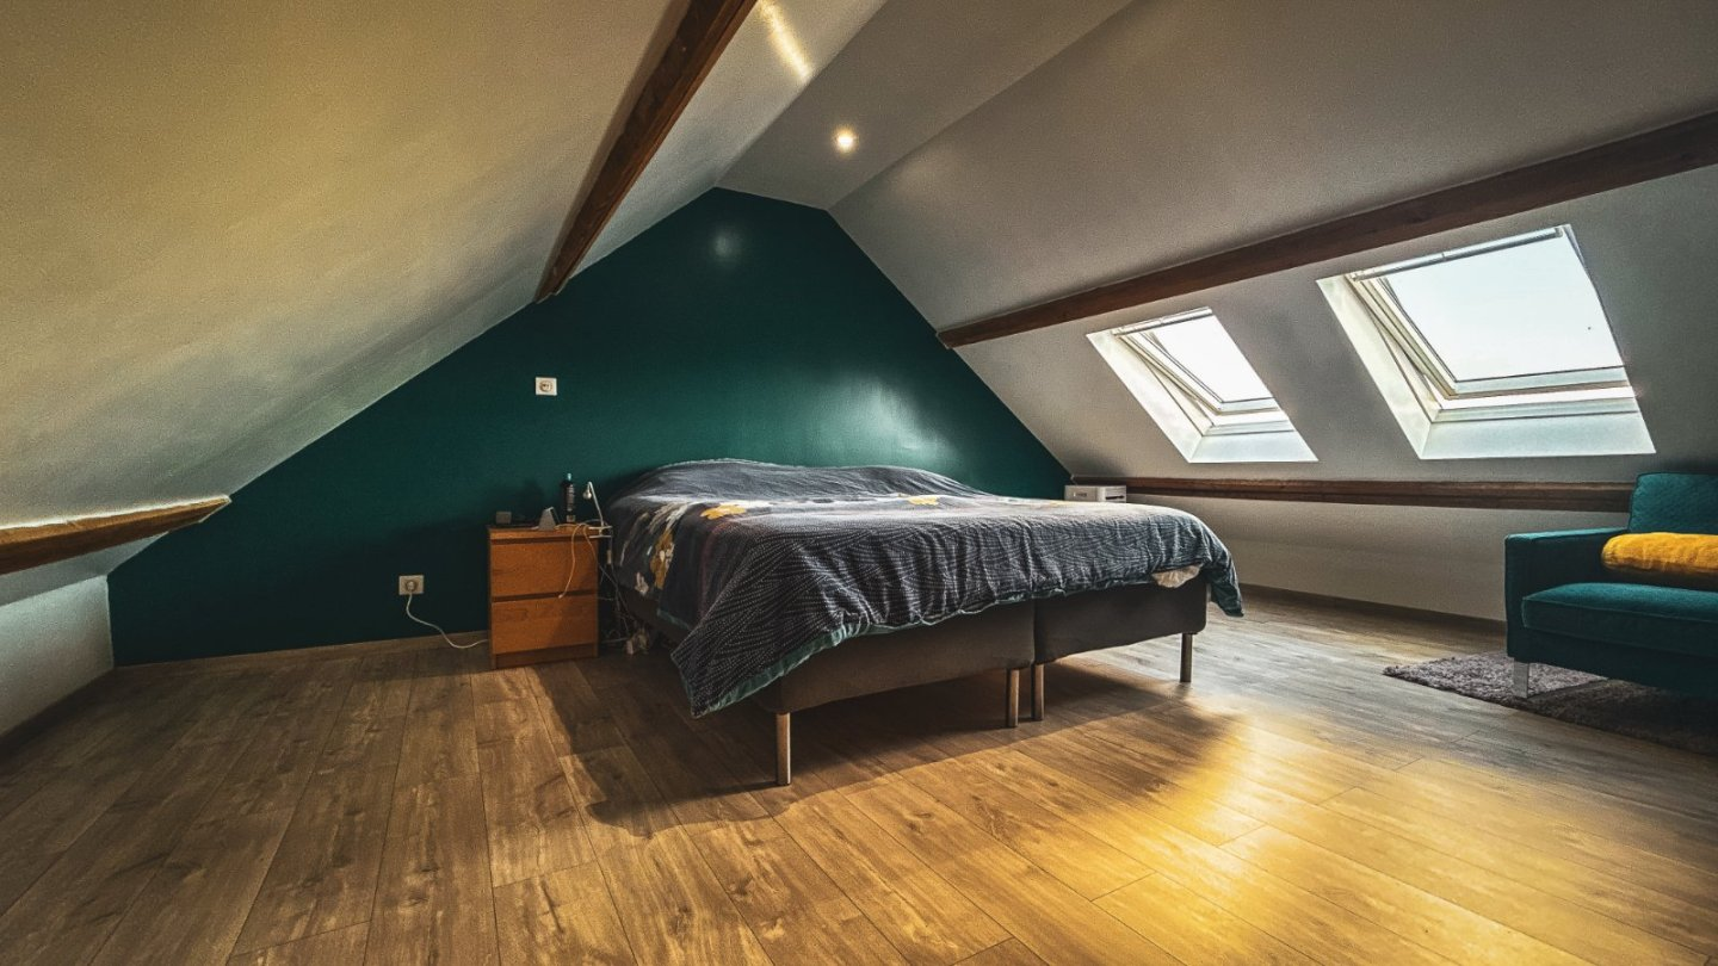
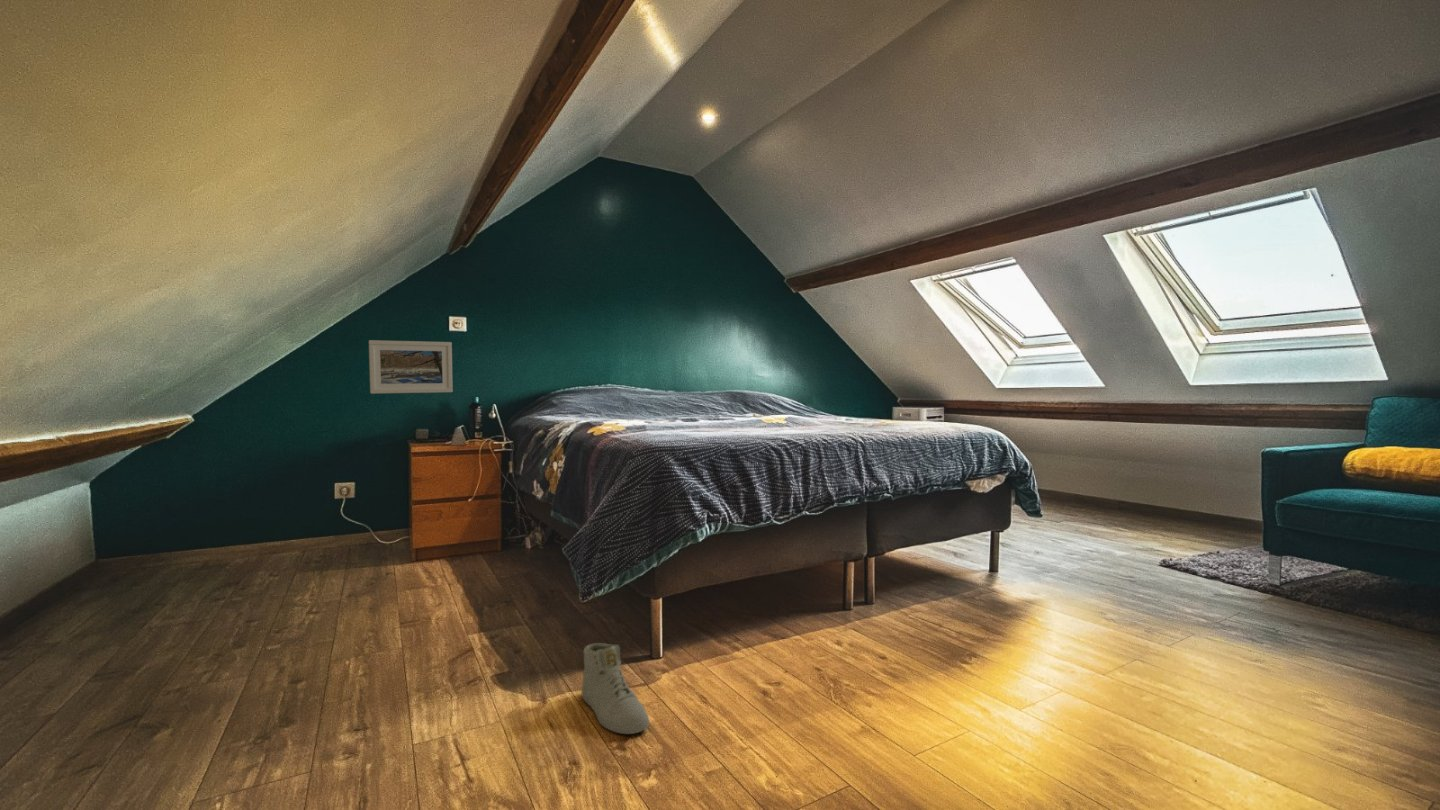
+ sneaker (611, 682)
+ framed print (412, 367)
